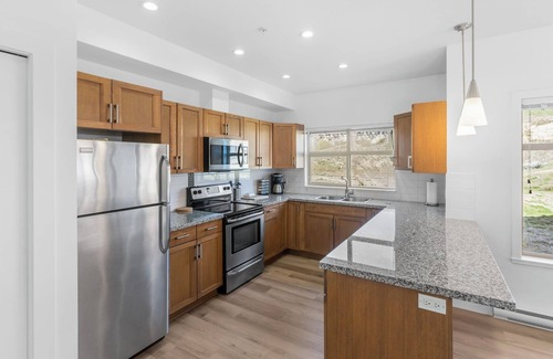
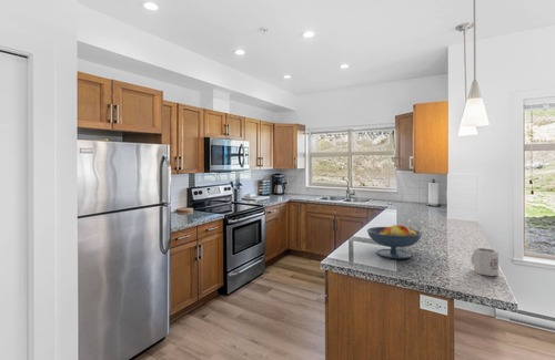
+ fruit bowl (393, 238)
+ mug (484, 260)
